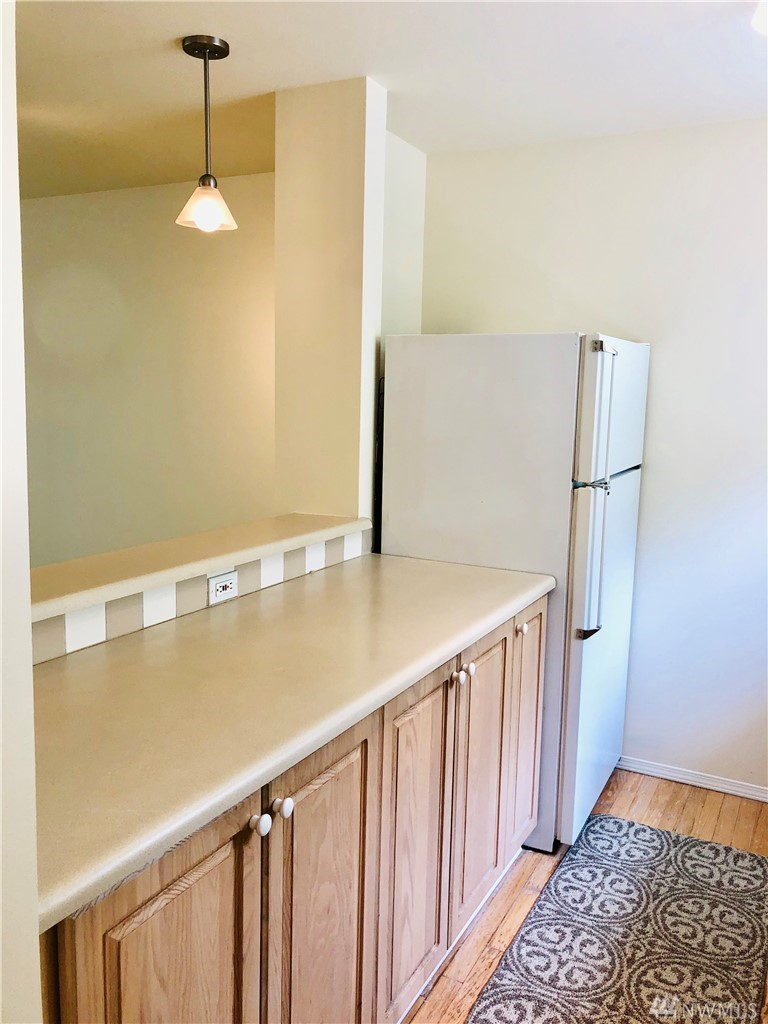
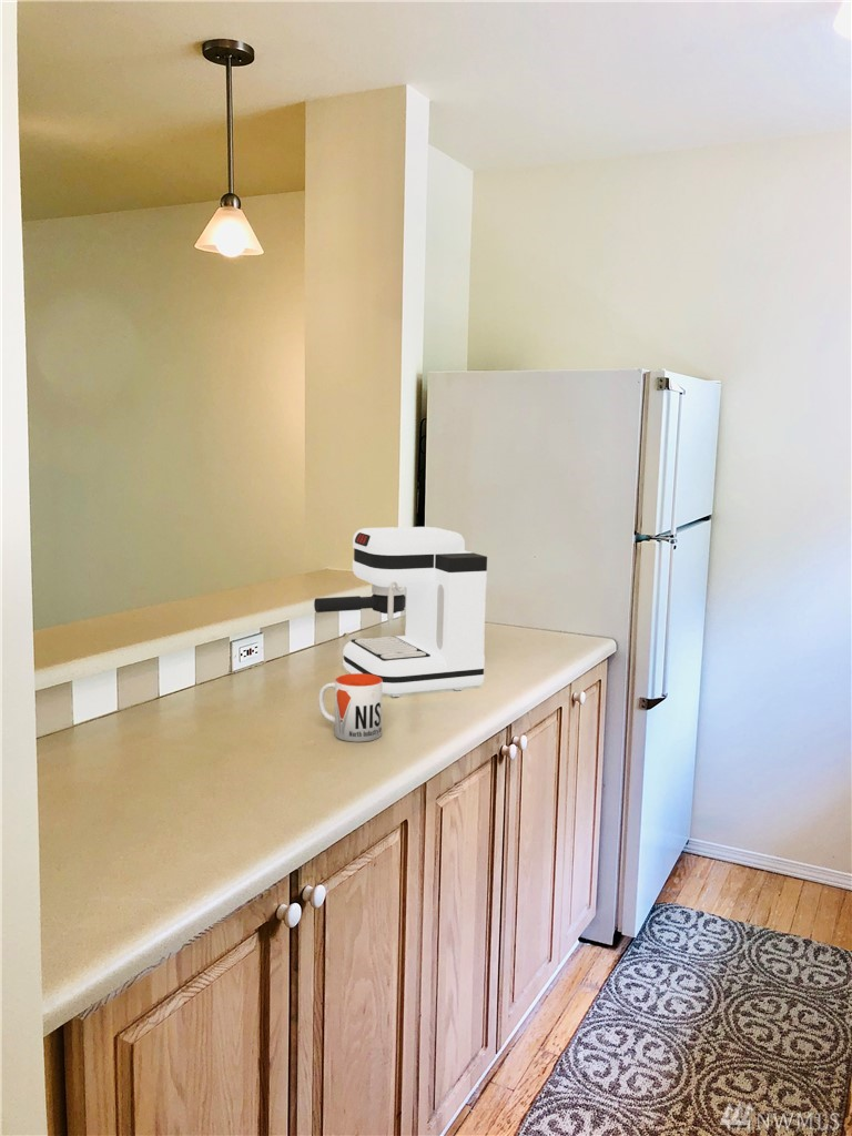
+ coffee maker (409, 607)
+ mug (348, 704)
